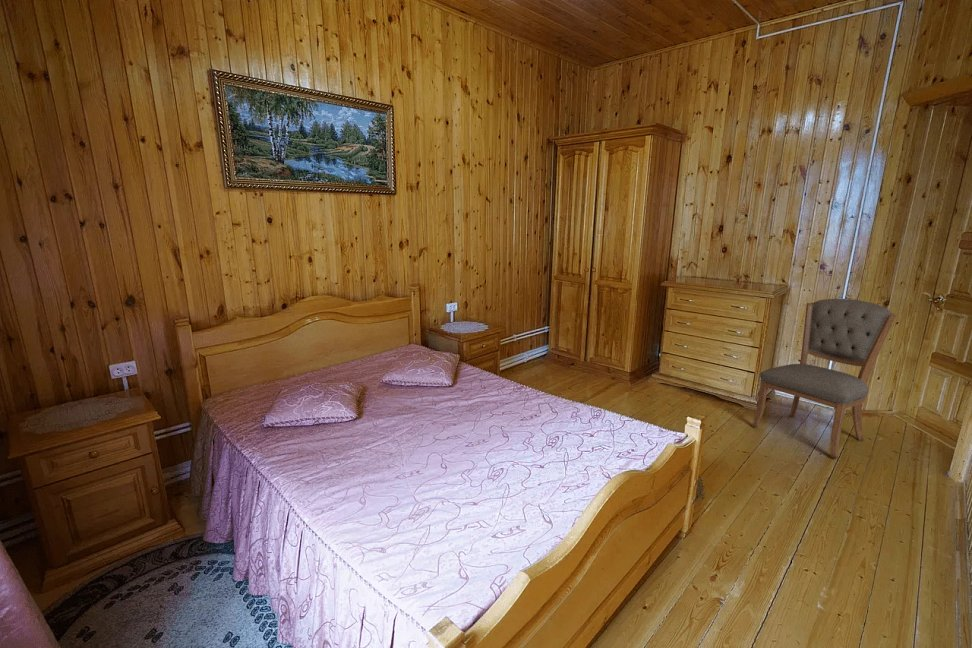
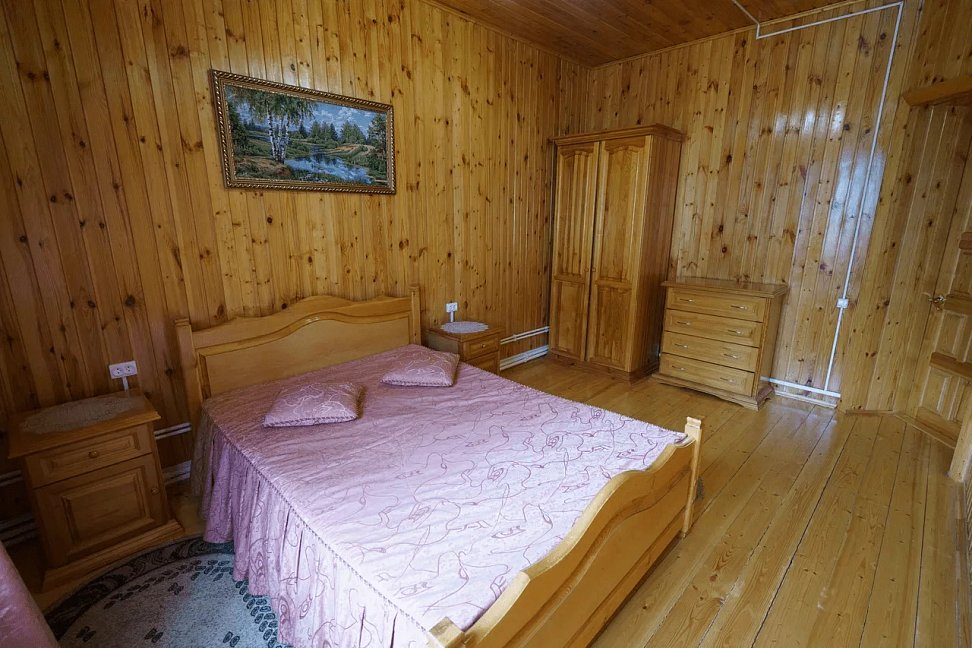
- chair (824, 369)
